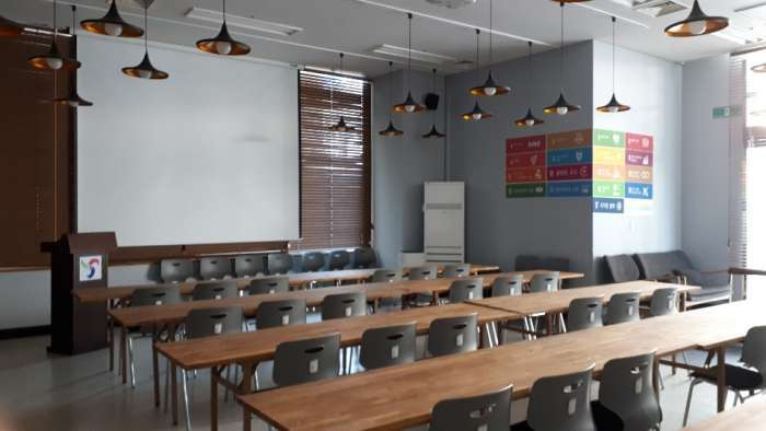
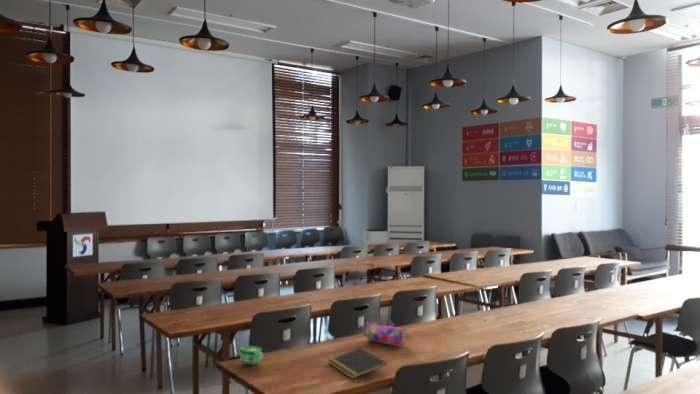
+ cup (253, 355)
+ notepad (356, 362)
+ pencil case (385, 334)
